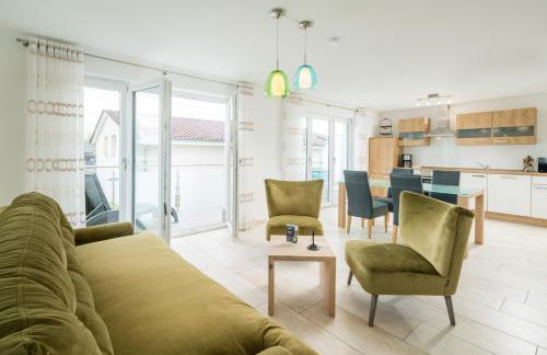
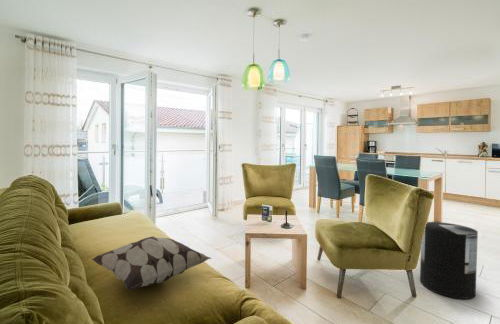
+ decorative pillow (152, 258)
+ trash can (447, 257)
